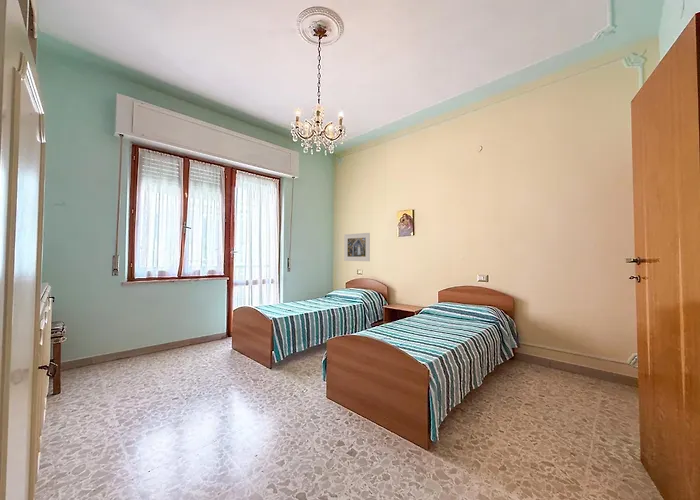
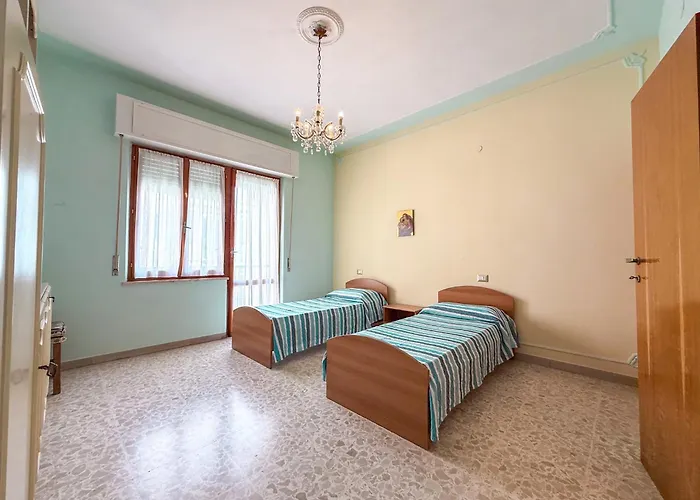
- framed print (356, 247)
